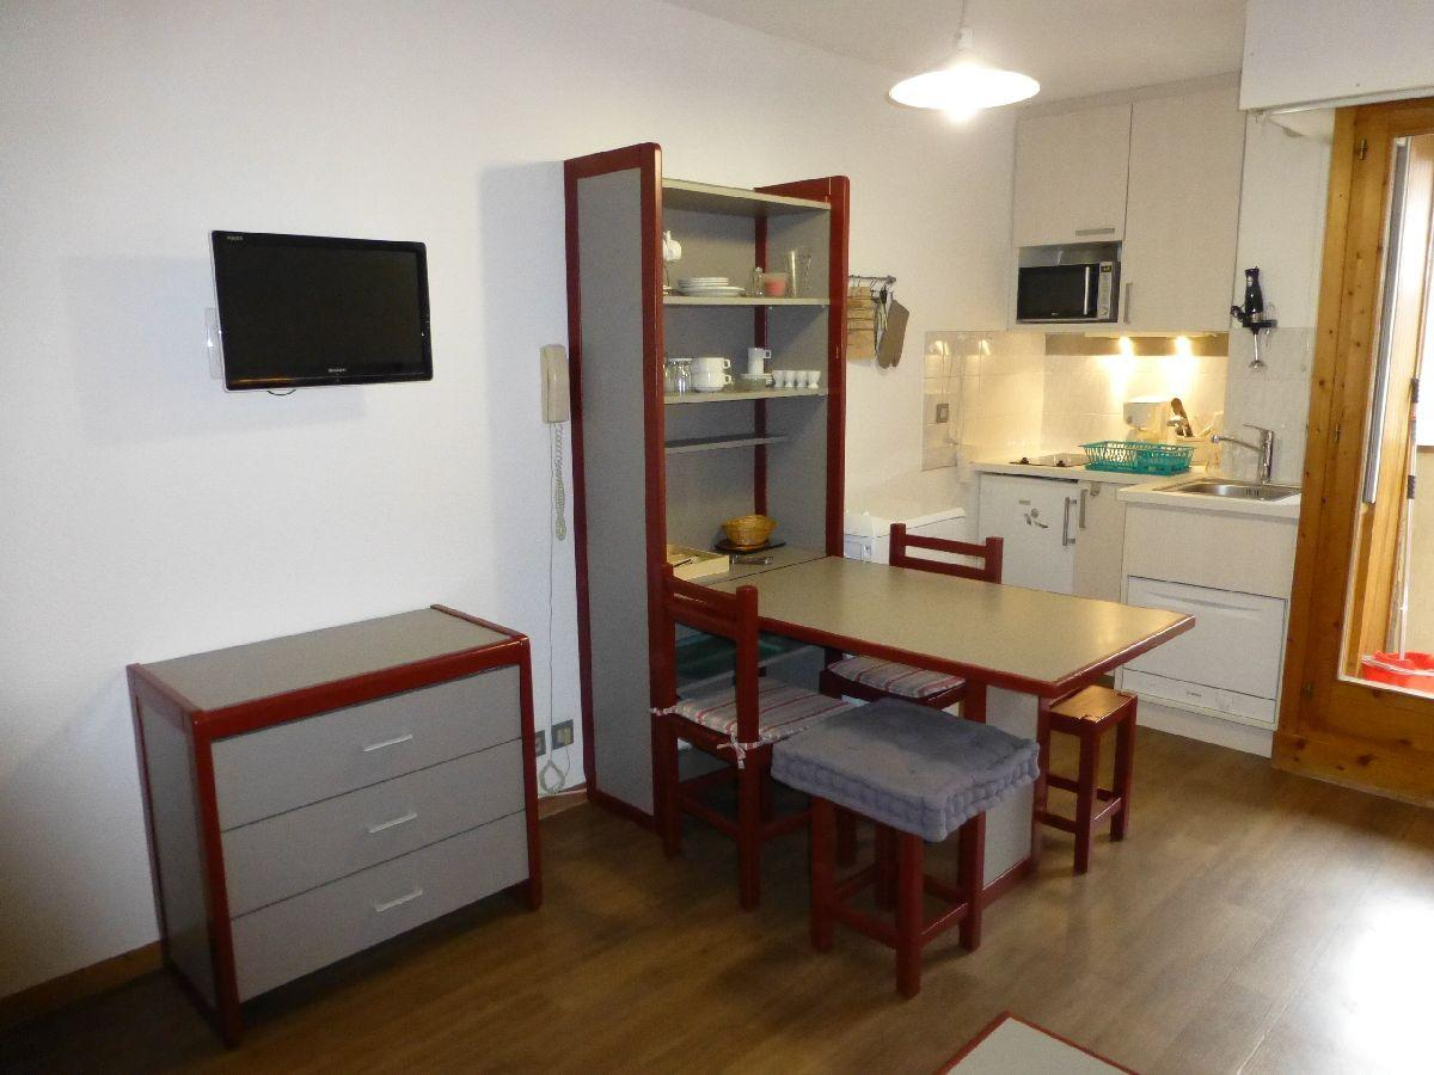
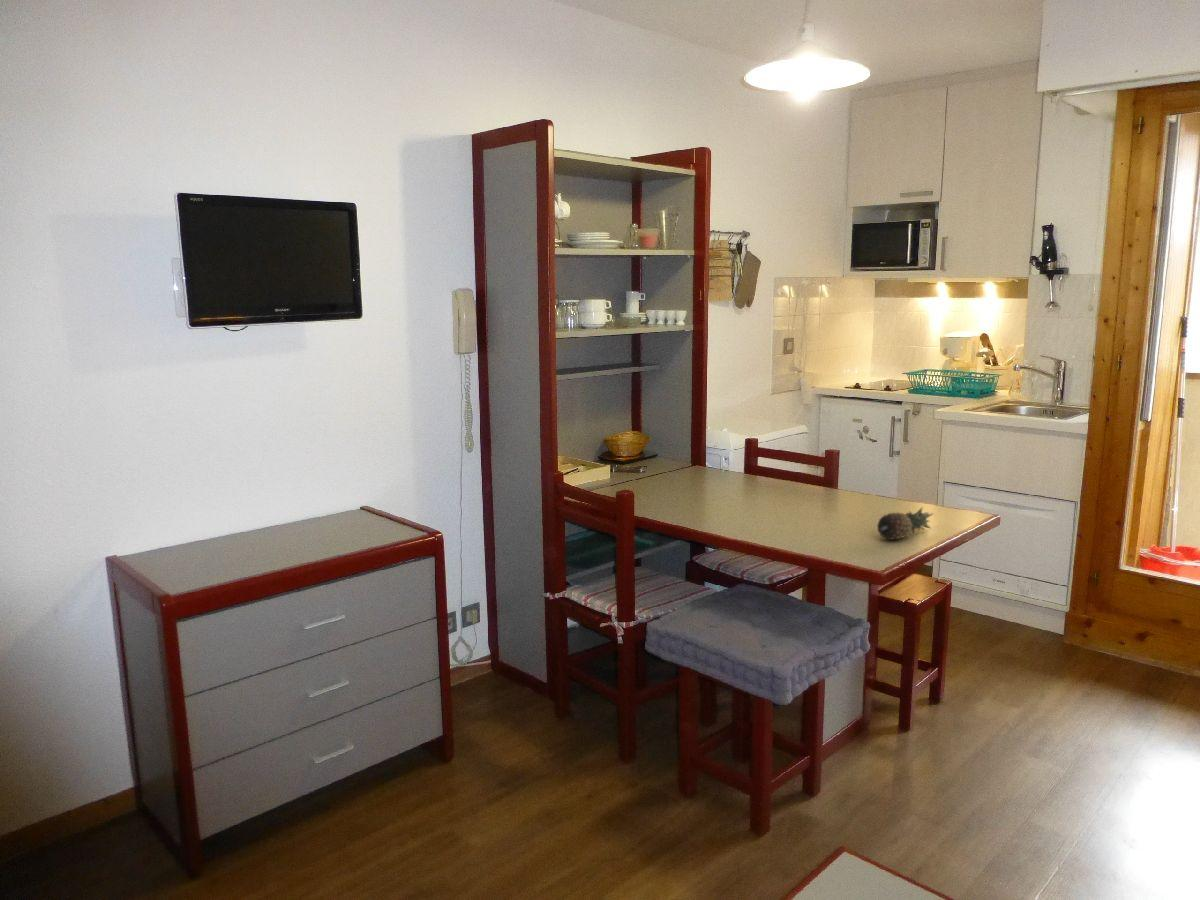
+ fruit (904, 523)
